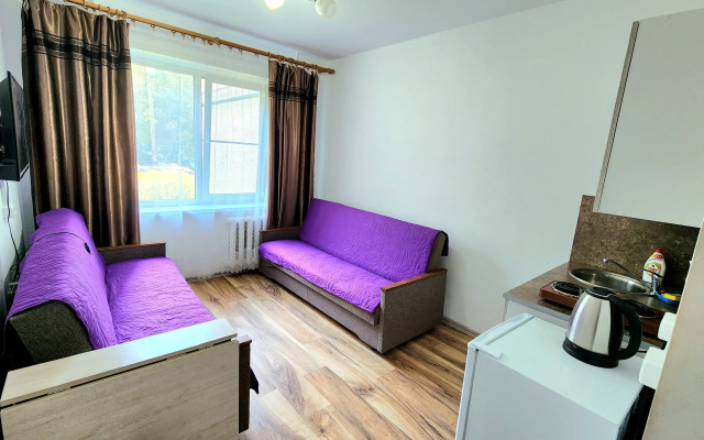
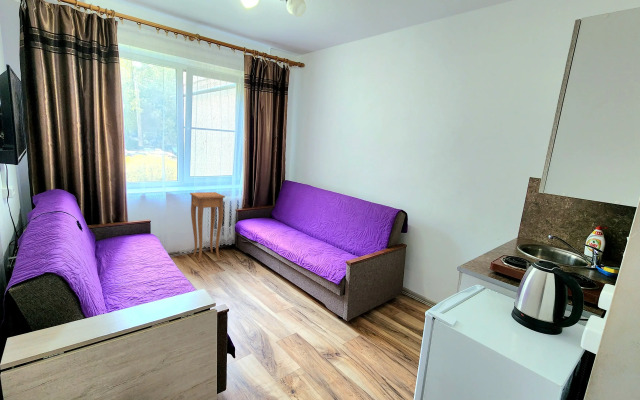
+ side table (210, 226)
